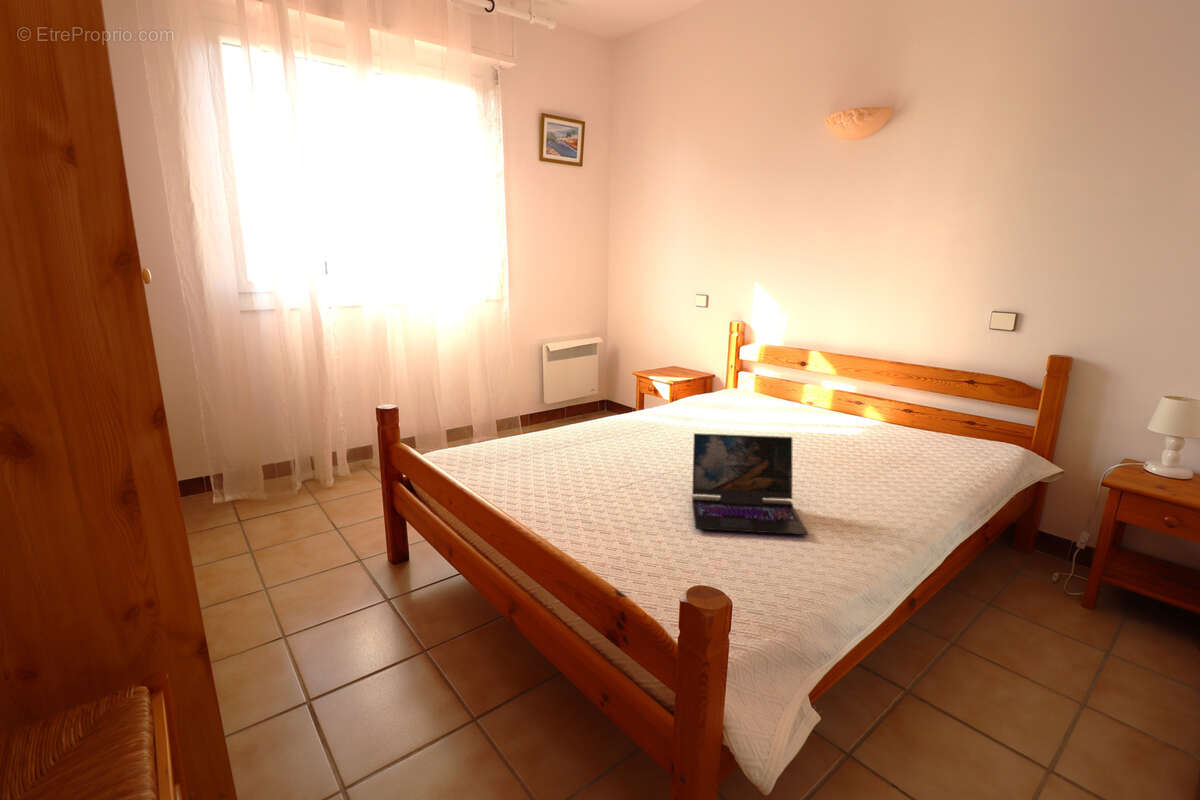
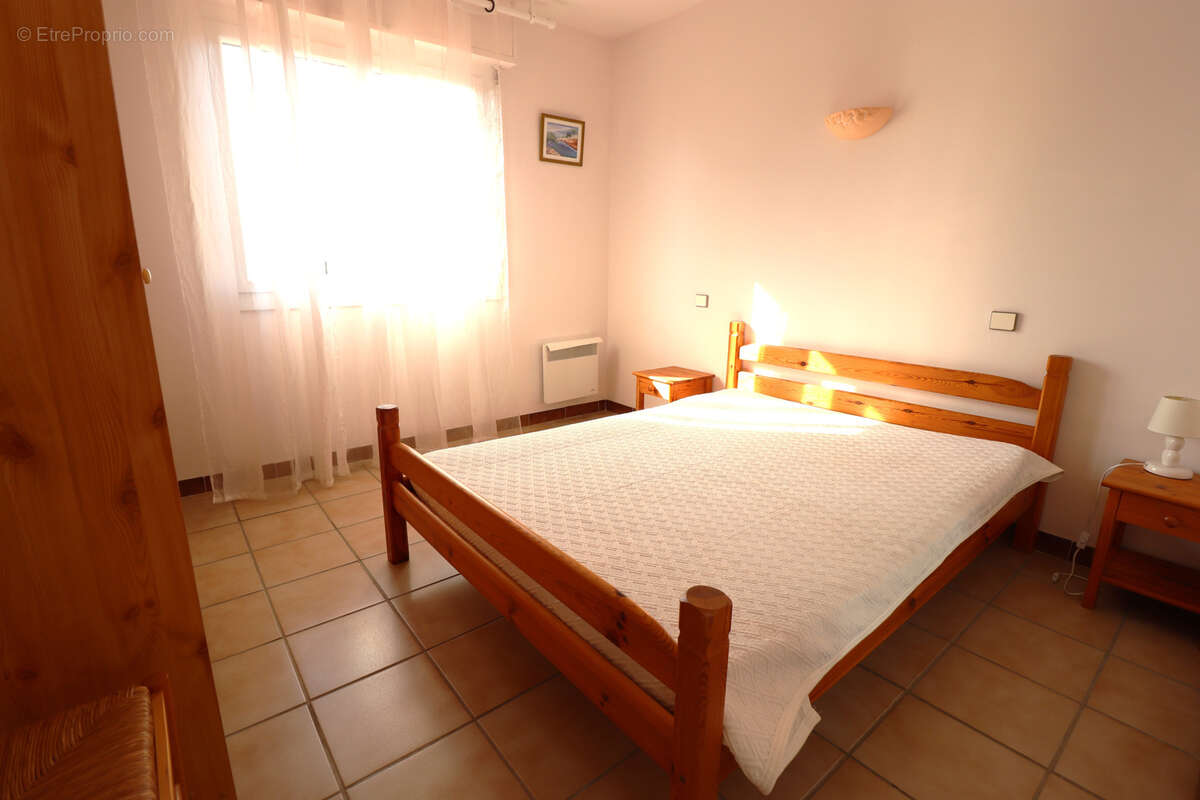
- laptop (746, 481)
